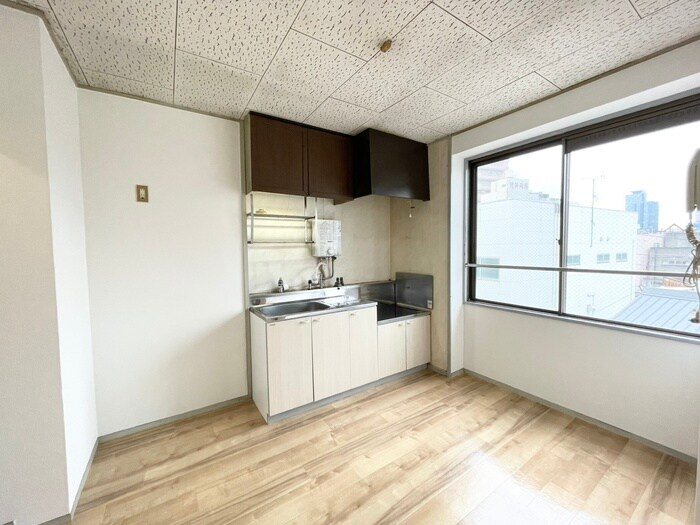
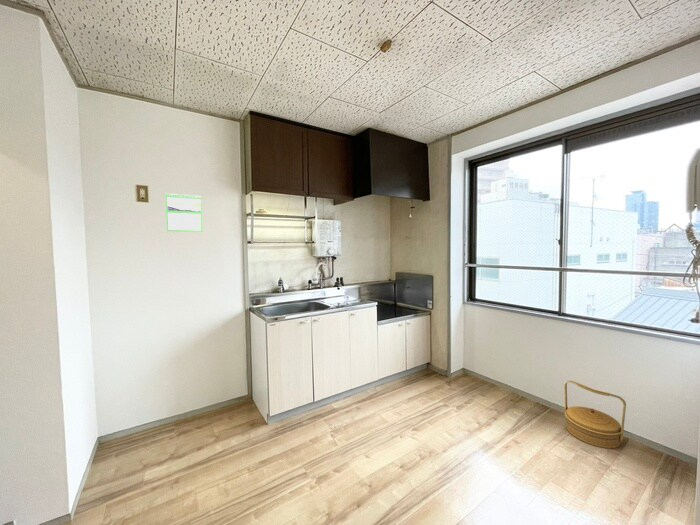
+ calendar (184, 212)
+ basket (592, 411)
